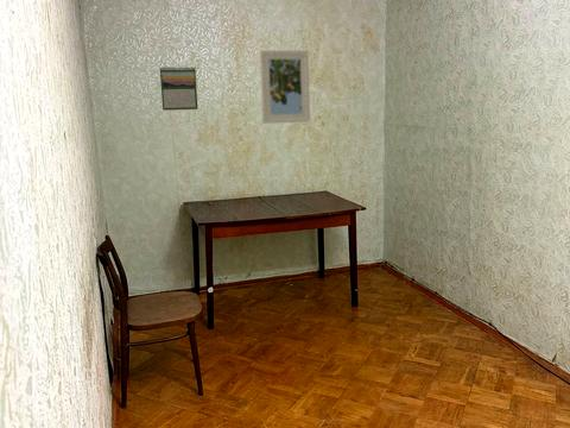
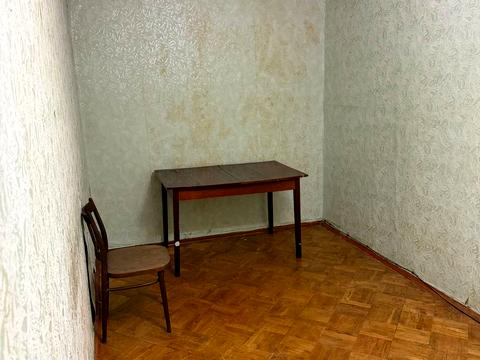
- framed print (285, 87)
- calendar (178, 88)
